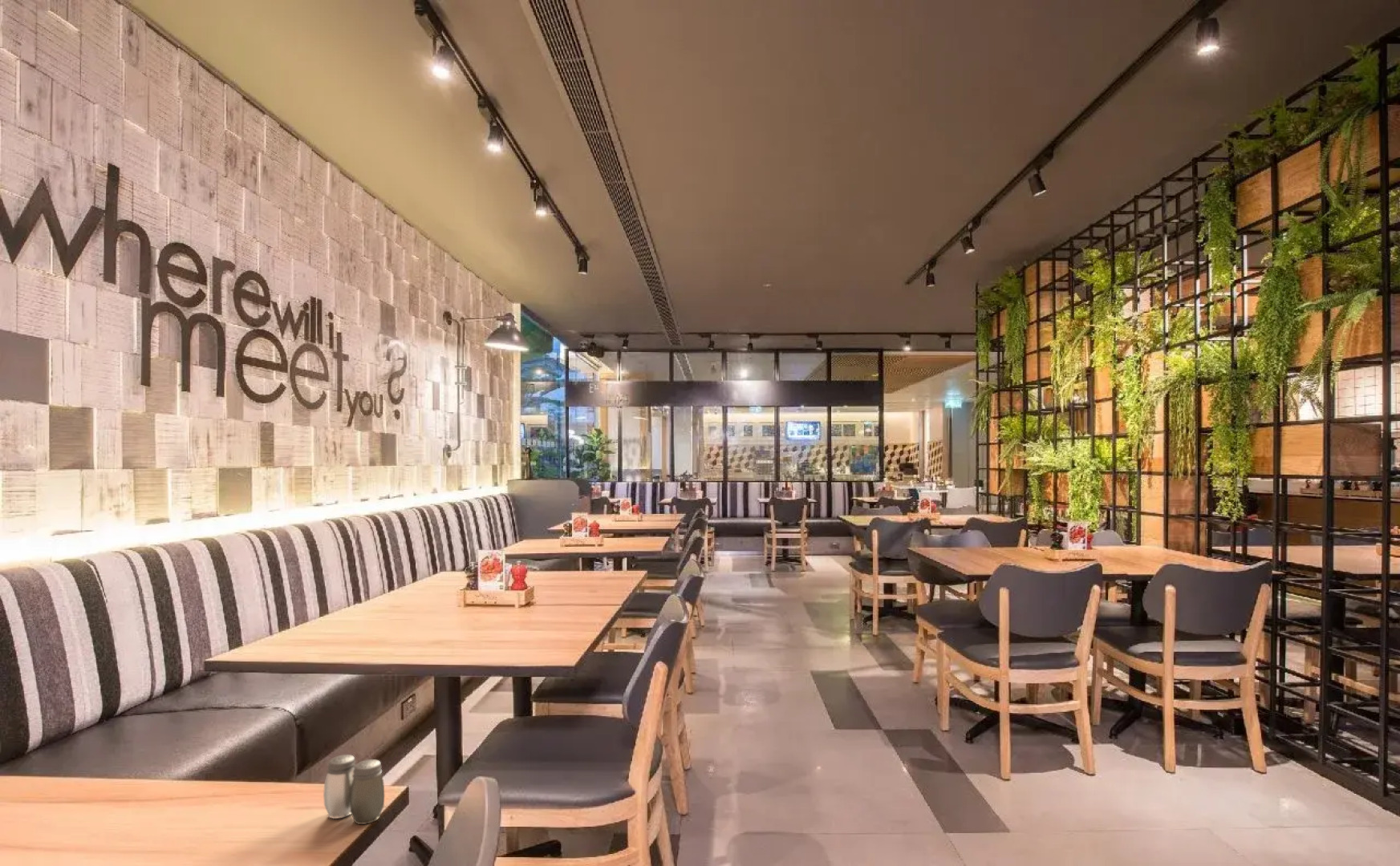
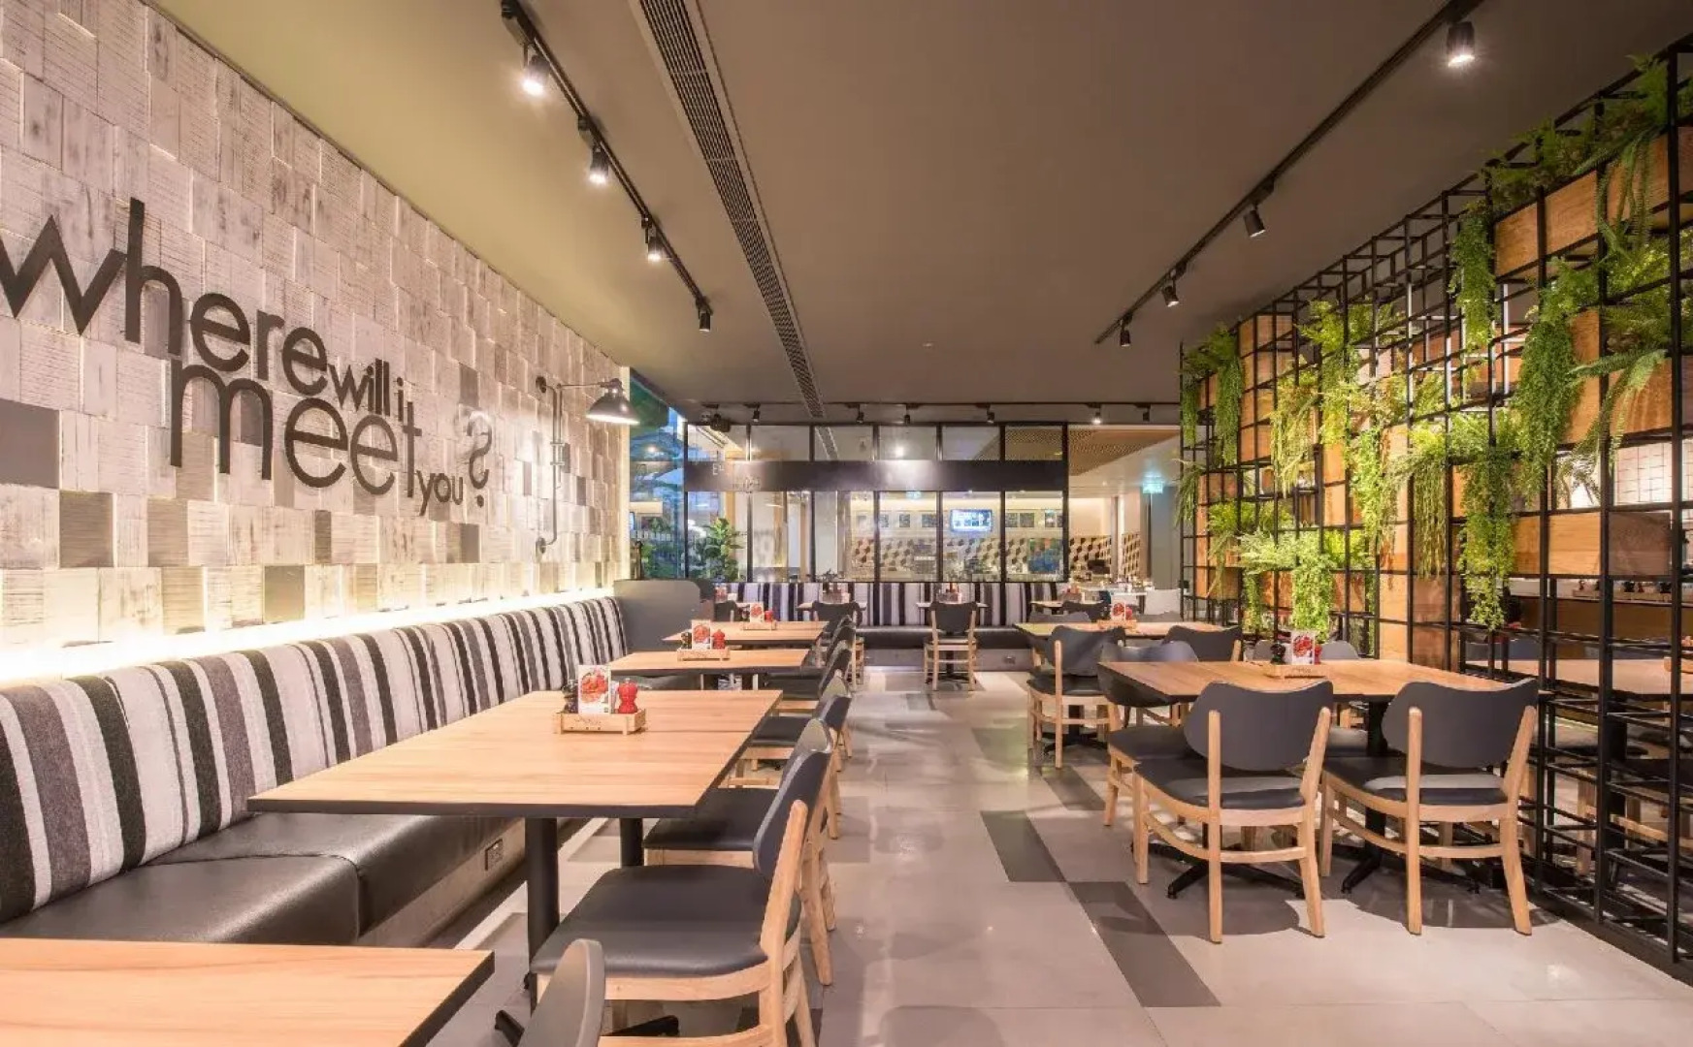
- salt and pepper shaker (354, 787)
